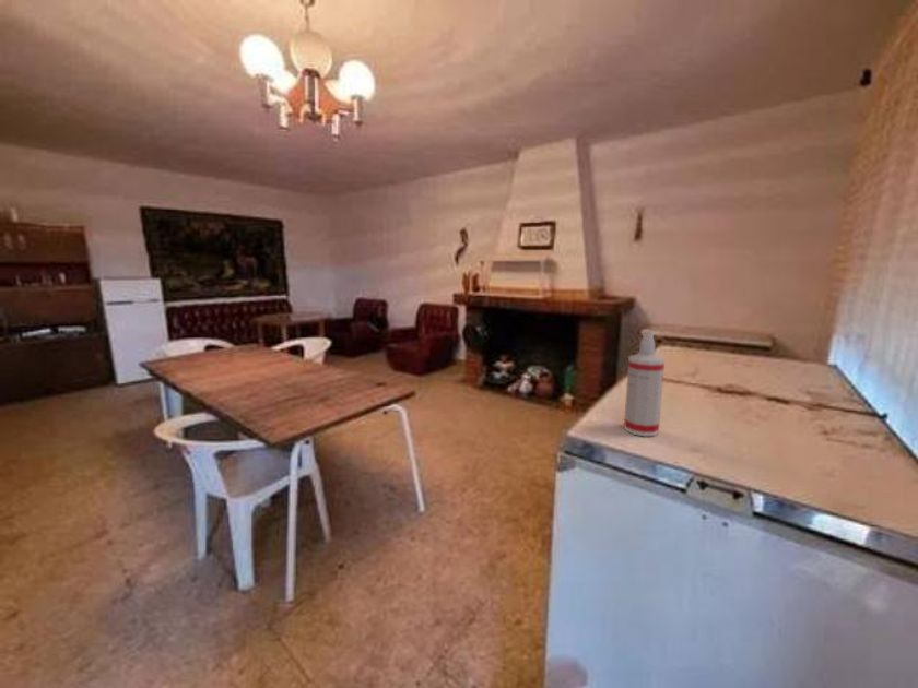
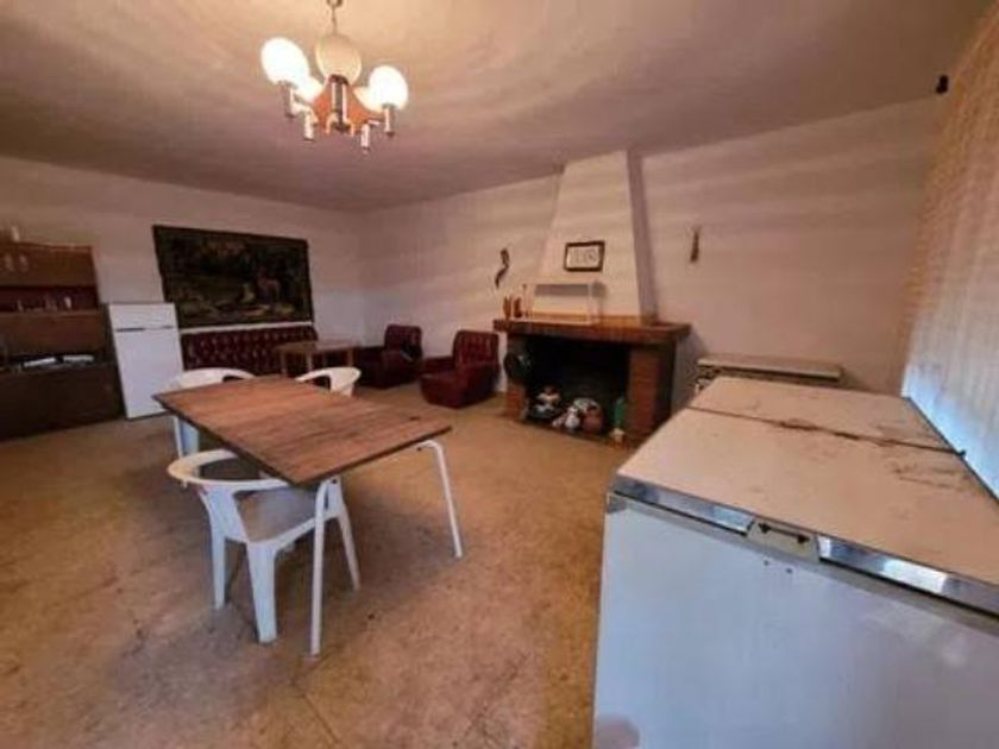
- spray bottle (644, 380)
